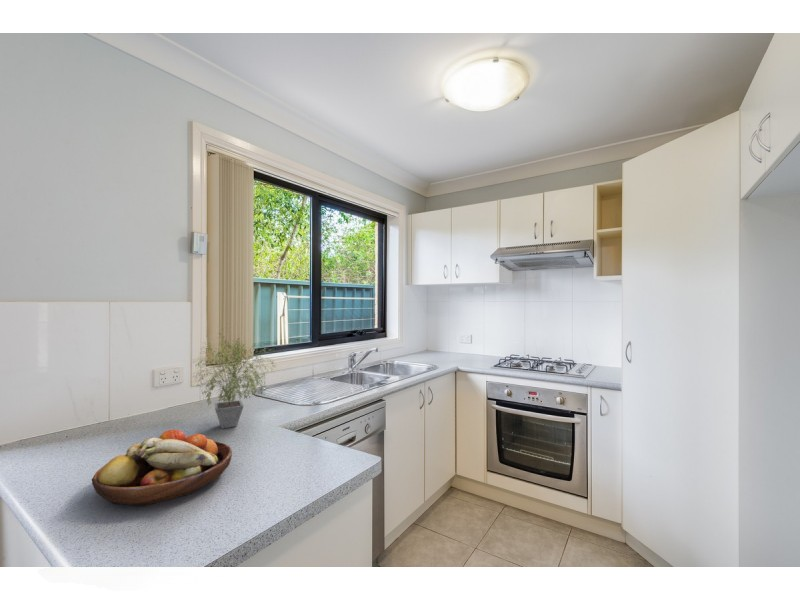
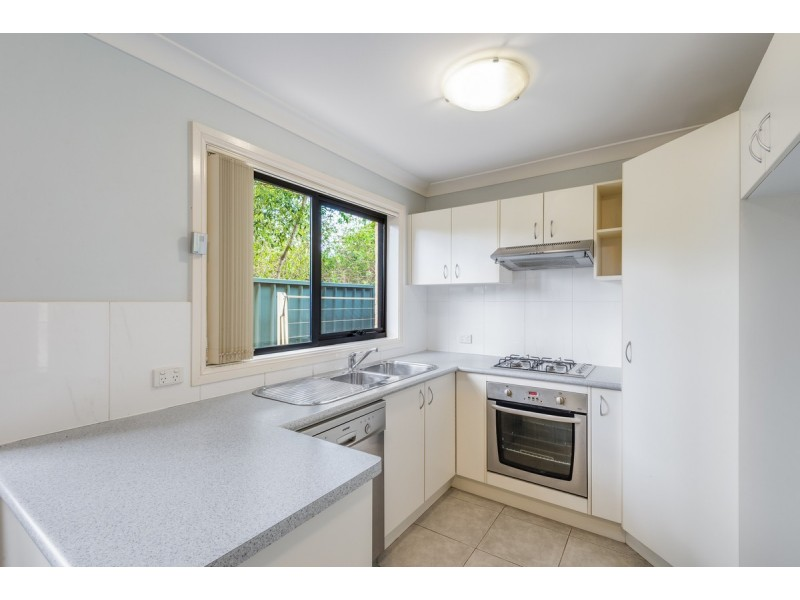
- potted plant (235, 377)
- fruit bowl (169, 456)
